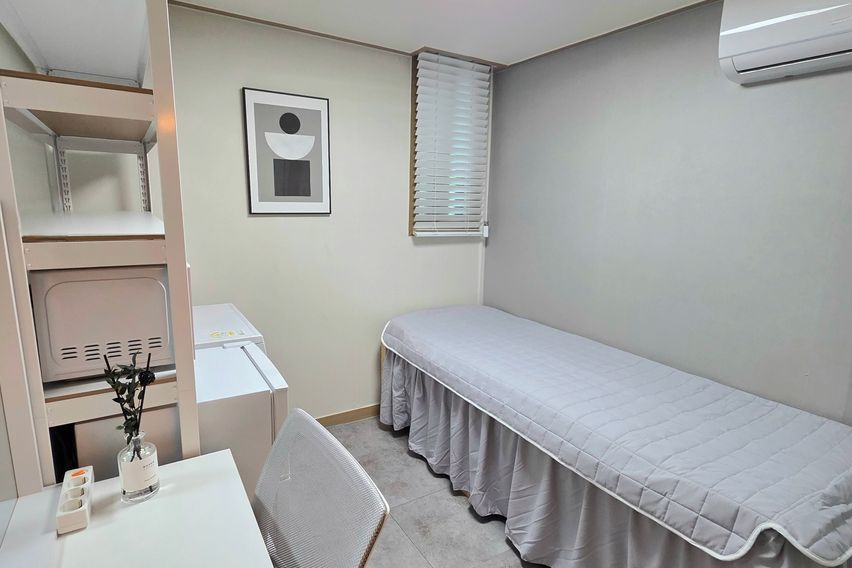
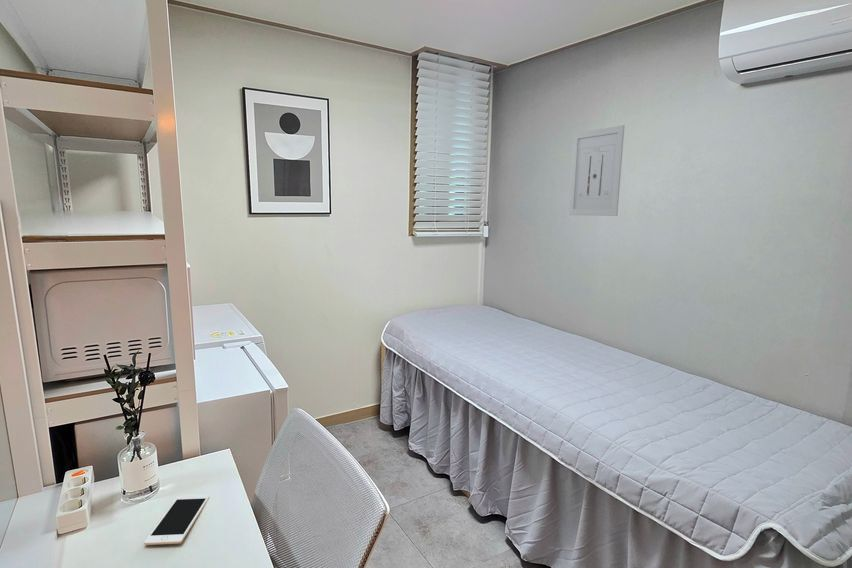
+ cell phone (179, 518)
+ wall art (594, 173)
